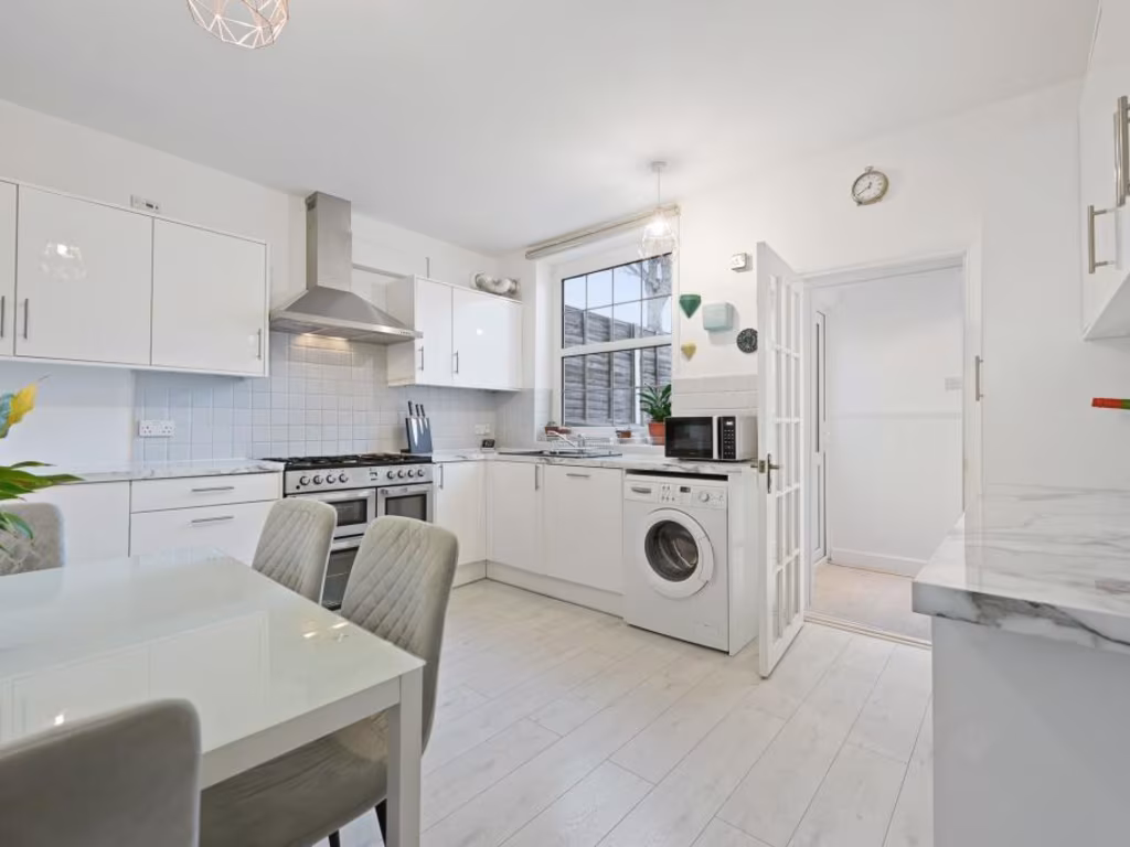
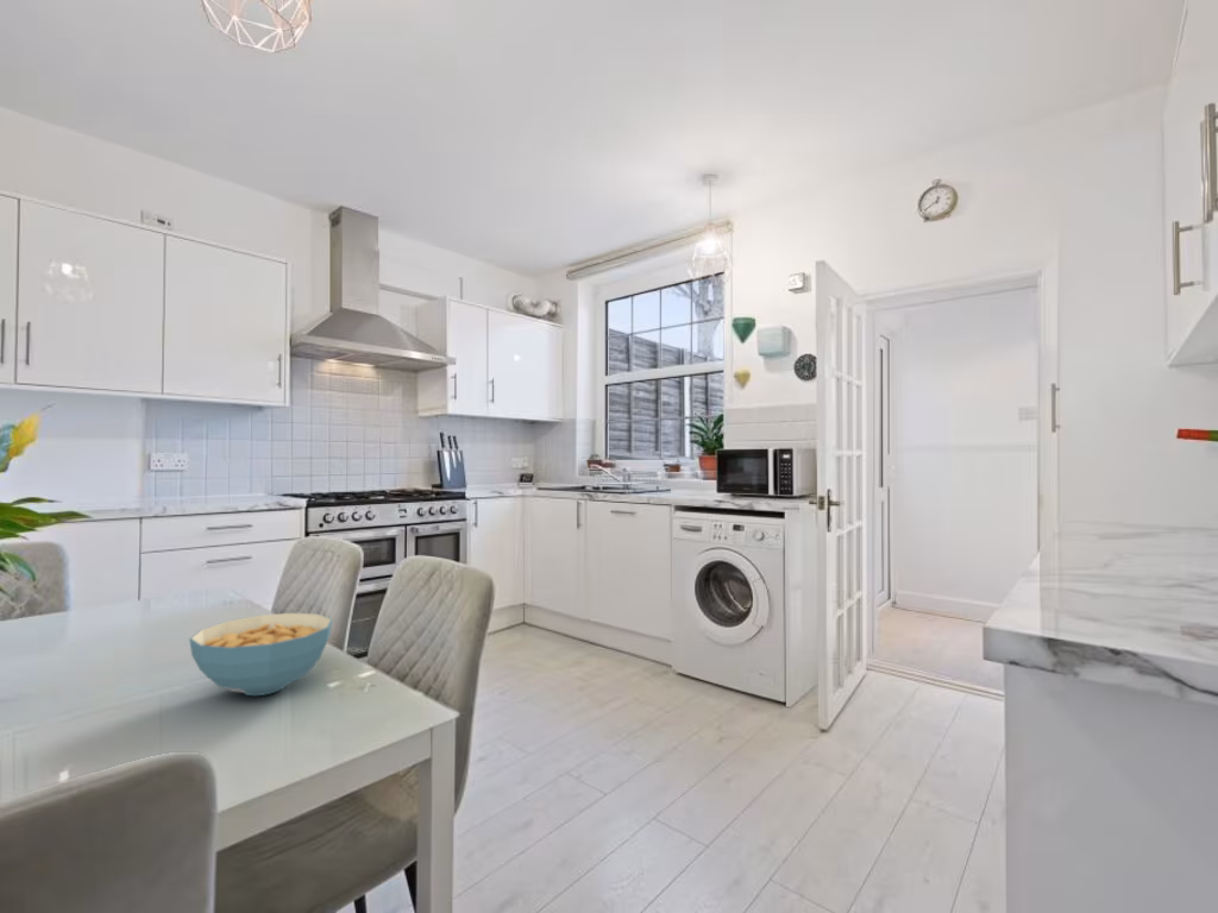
+ cereal bowl (264, 657)
